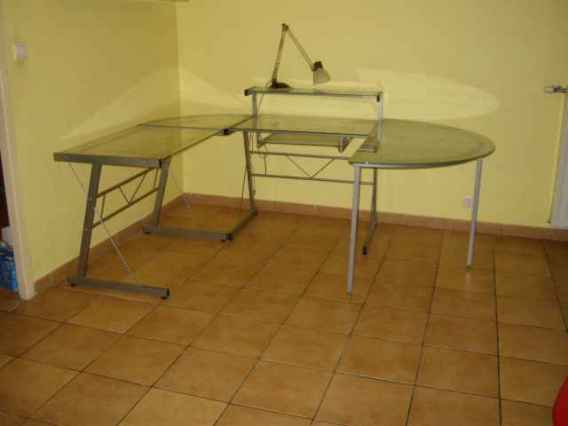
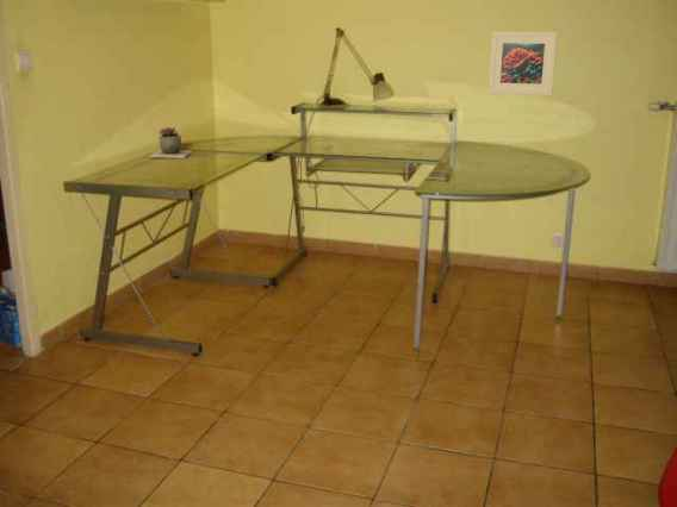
+ succulent plant (170, 140)
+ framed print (522, 63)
